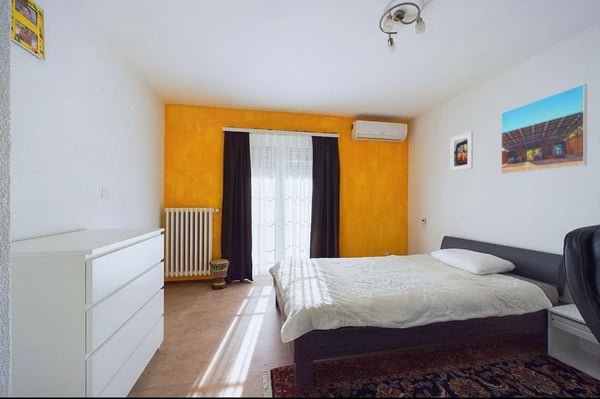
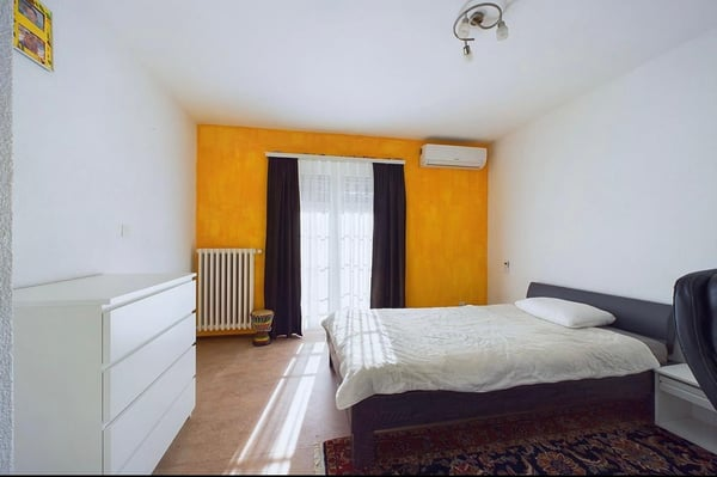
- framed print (460, 152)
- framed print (538, 135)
